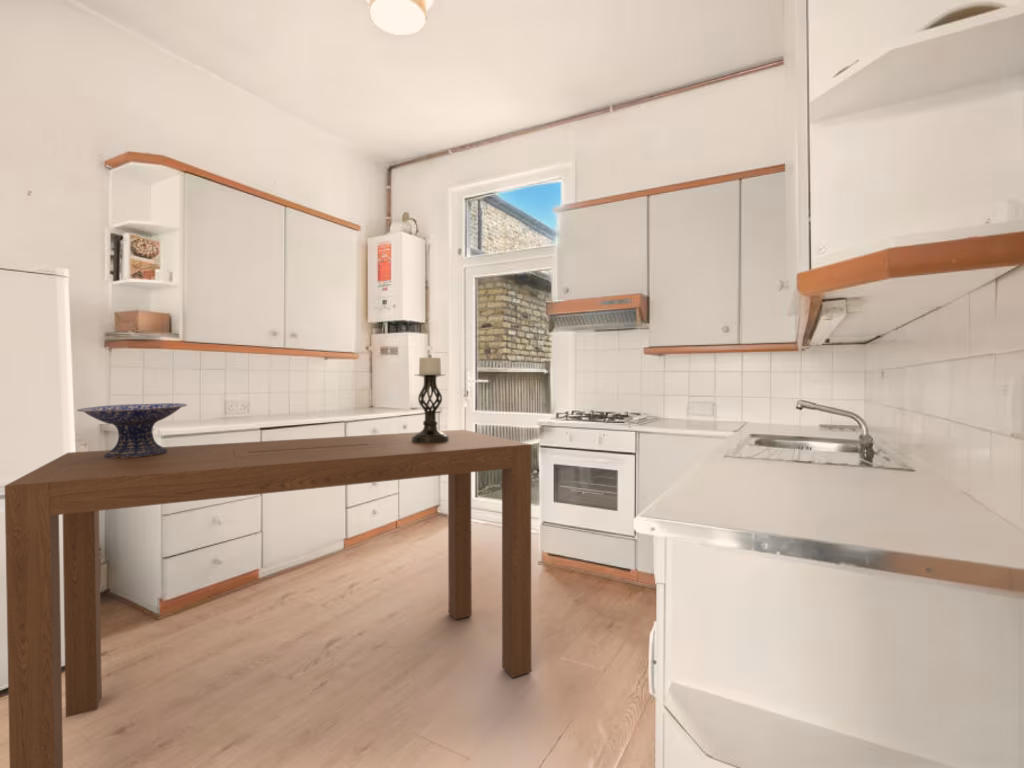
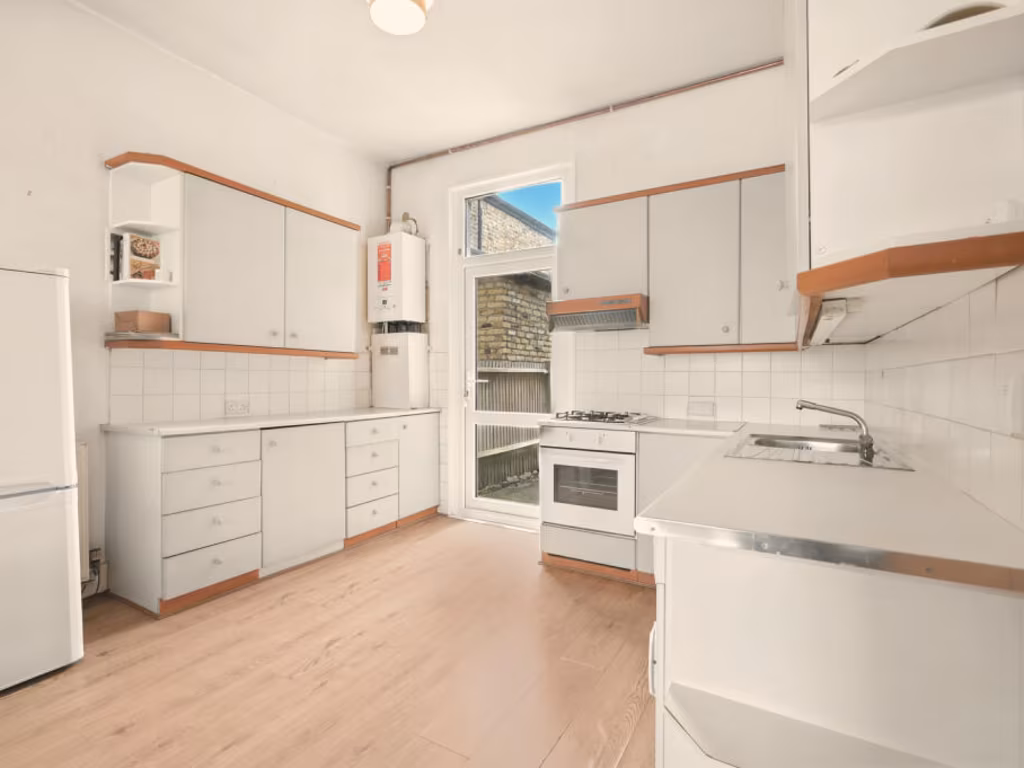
- dining table (304, 489)
- candle holder (430, 397)
- decorative bowl (135, 429)
